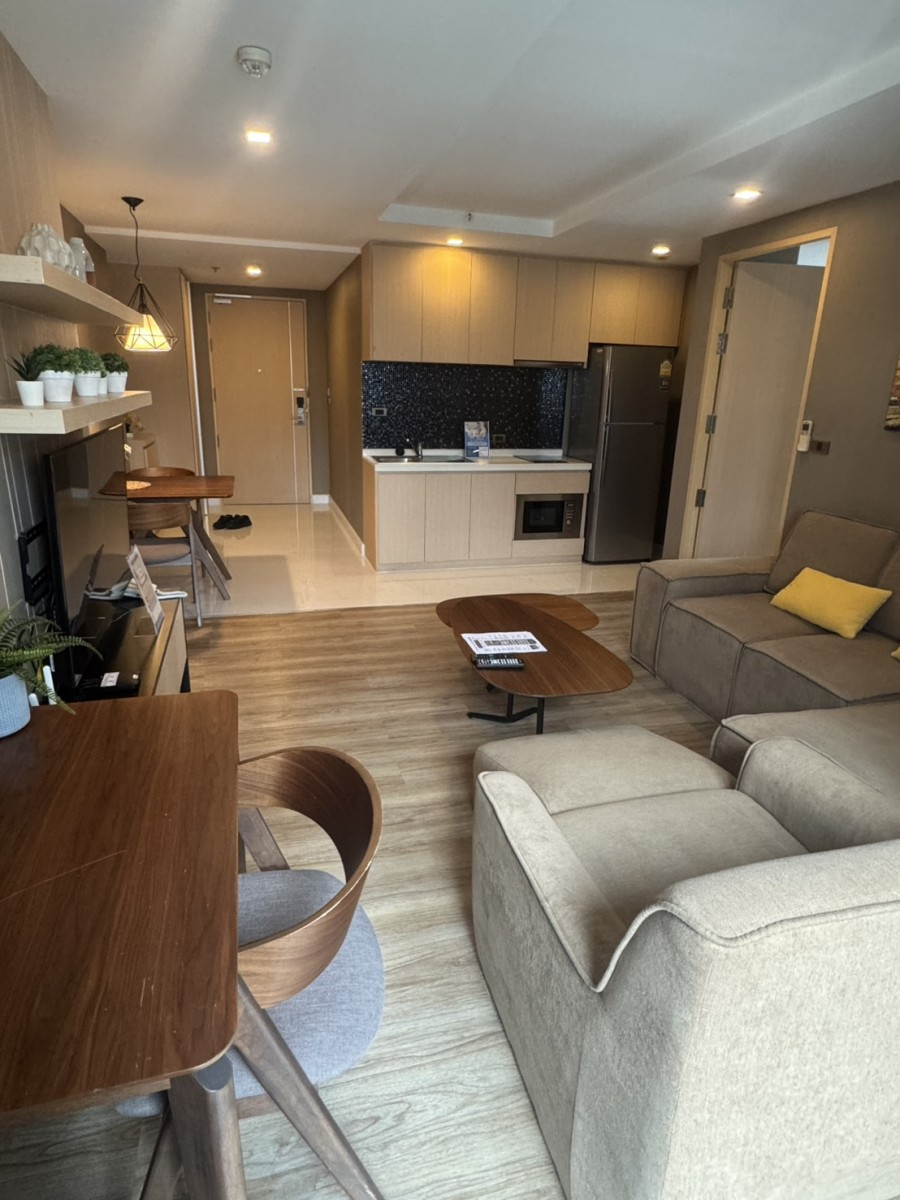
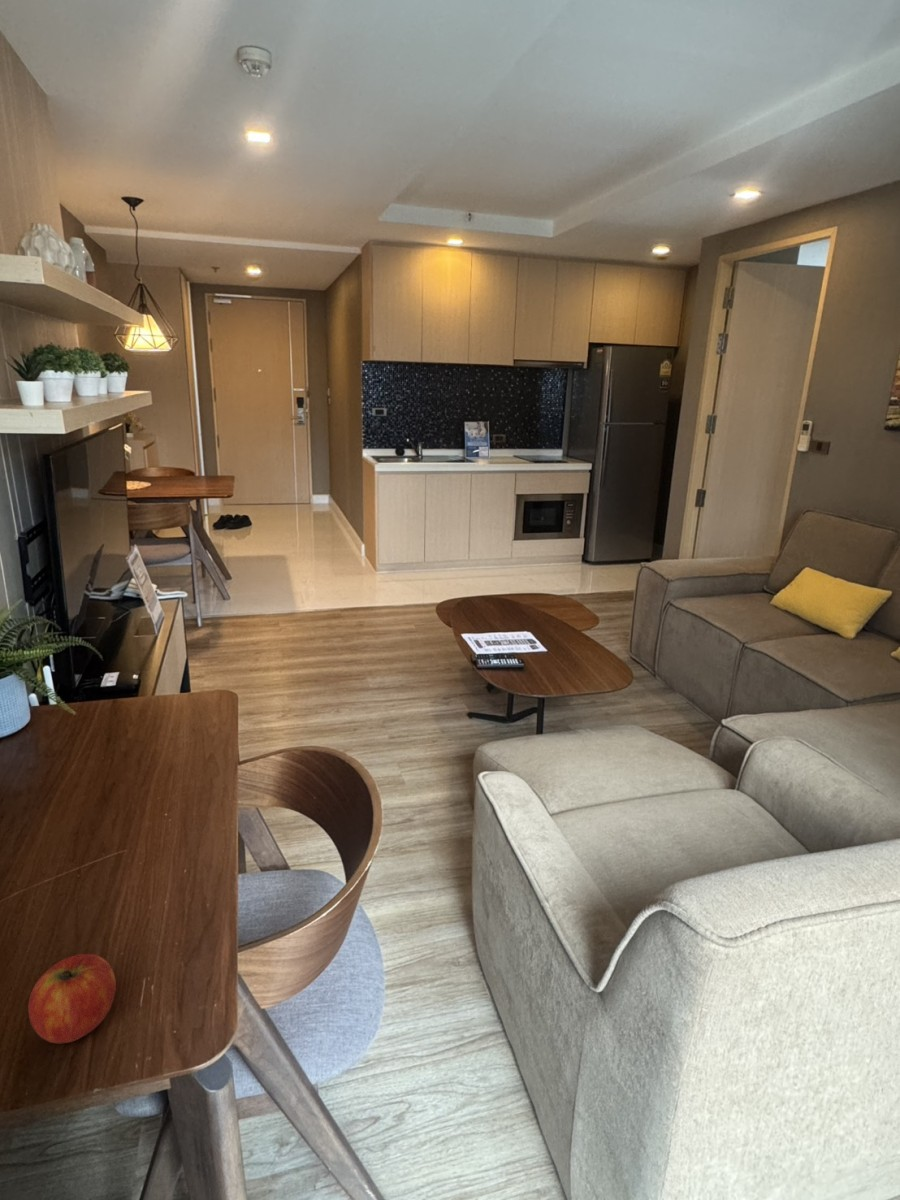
+ fruit (72, 993)
